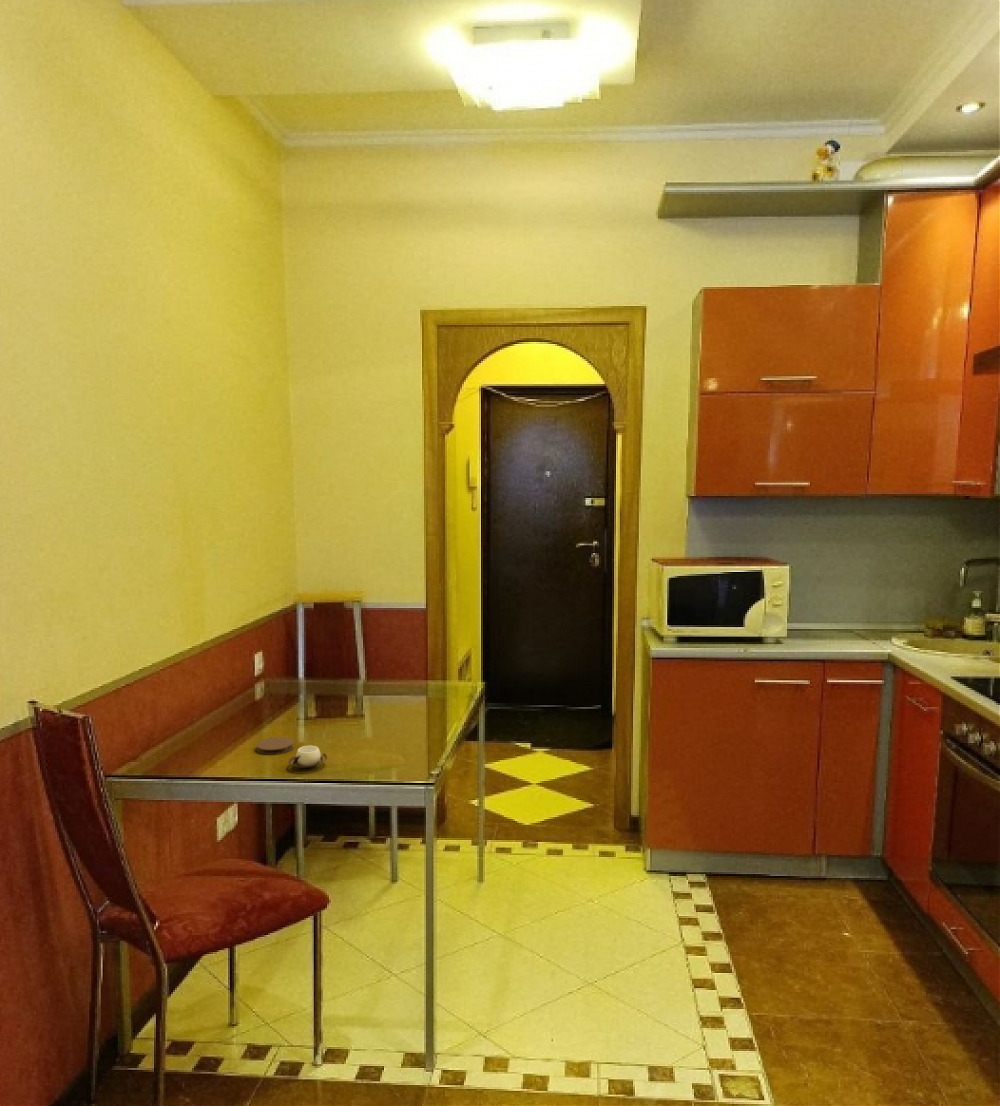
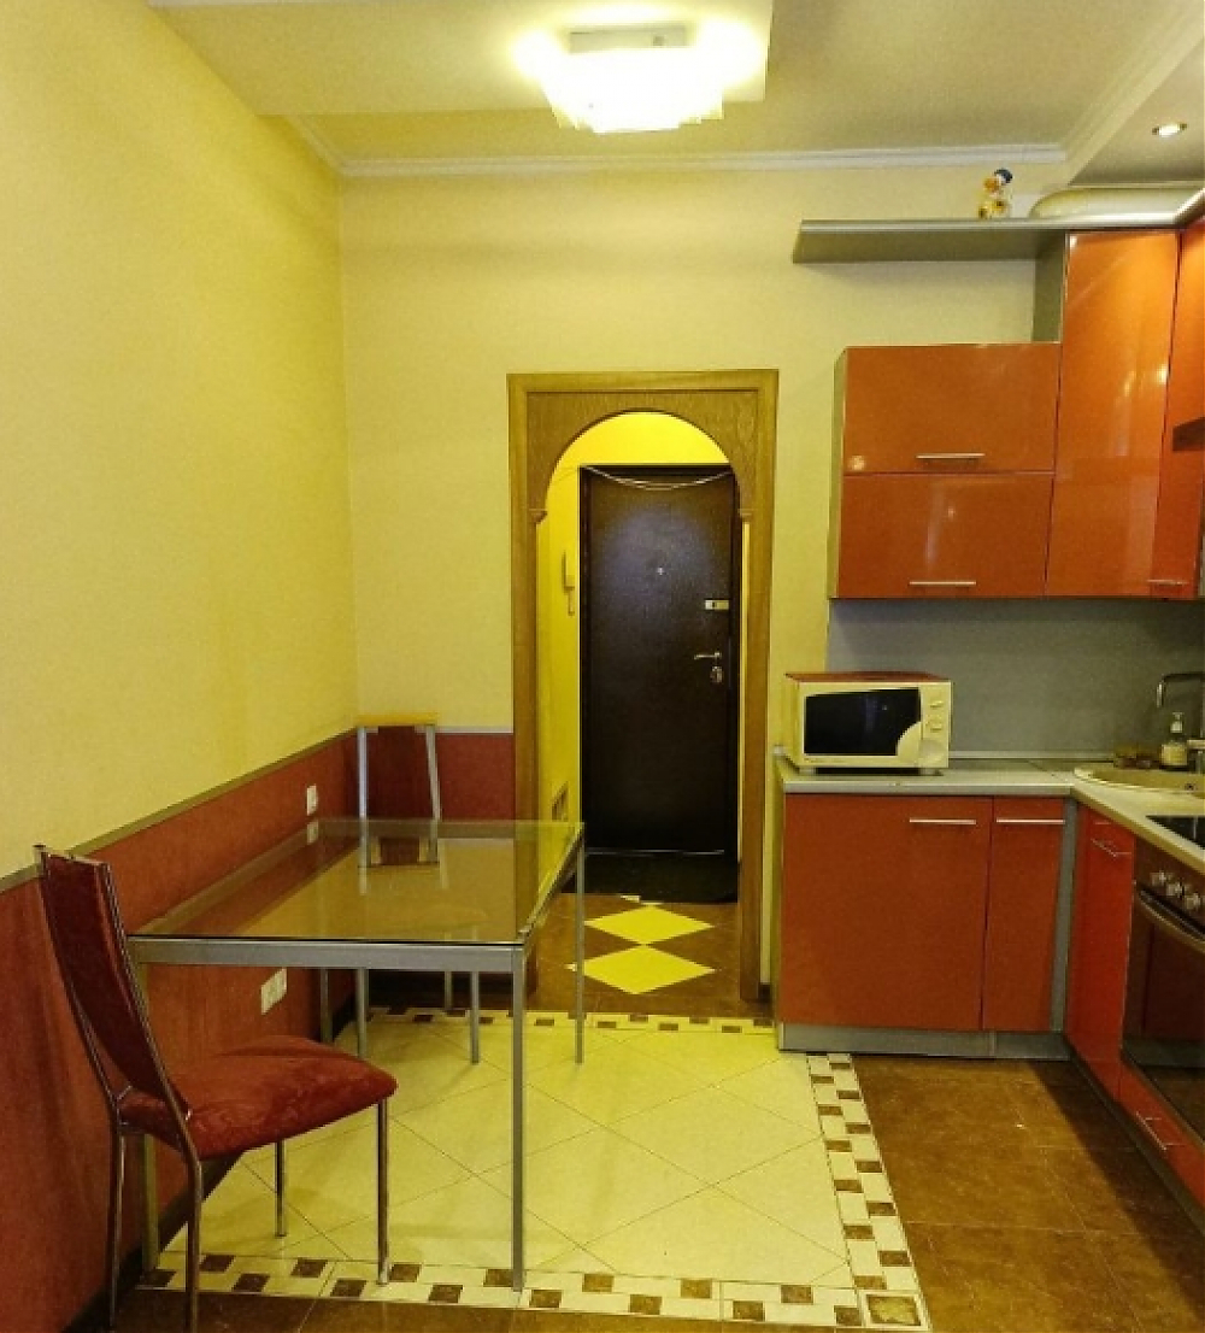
- cup (308, 757)
- coaster (275, 745)
